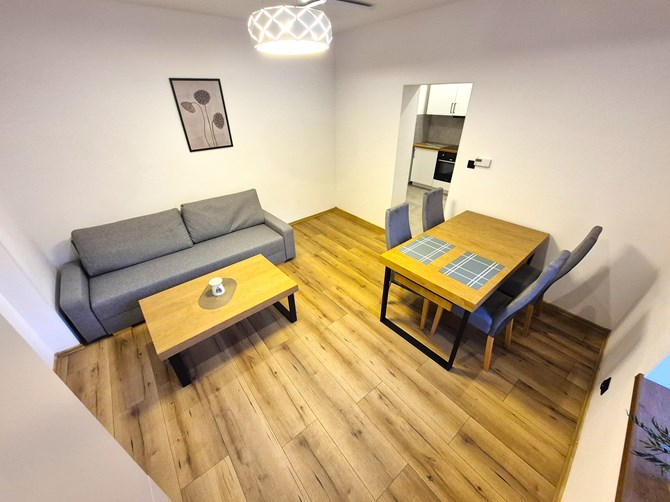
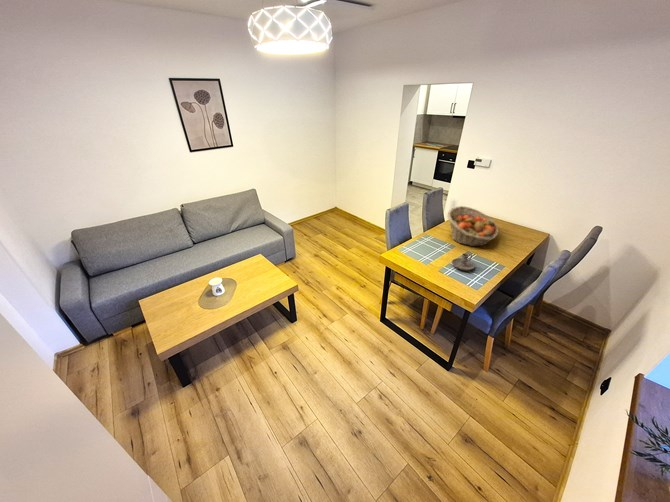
+ candle holder (465, 260)
+ fruit basket (471, 226)
